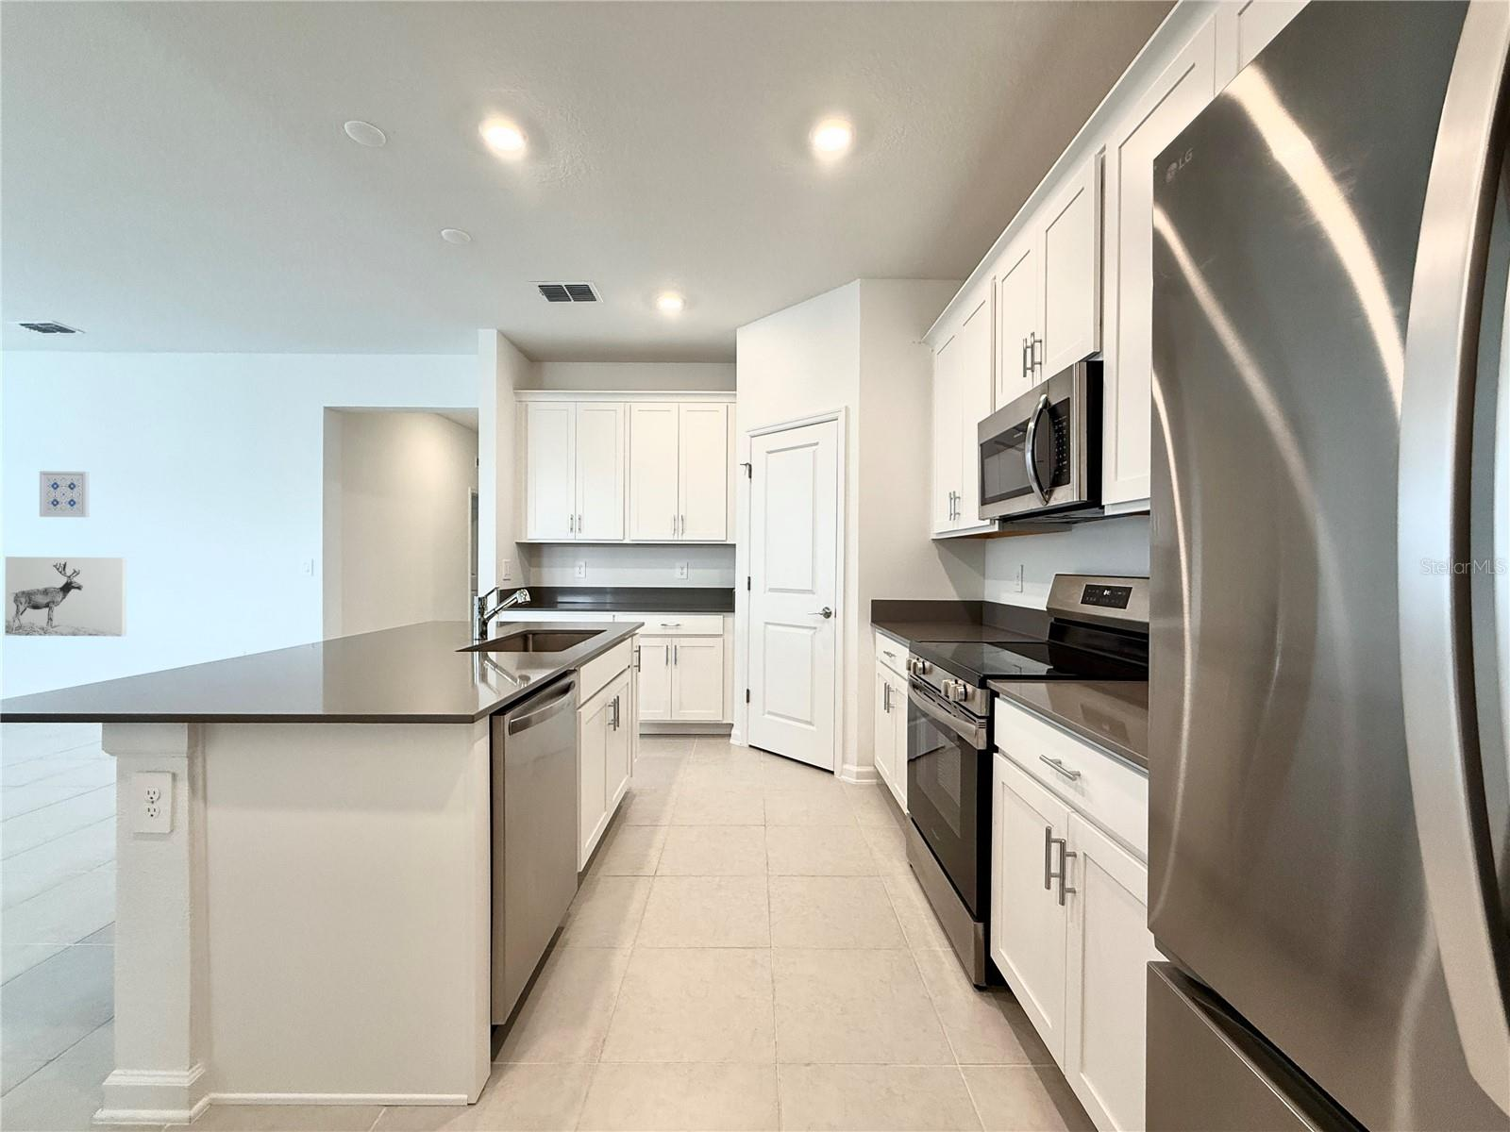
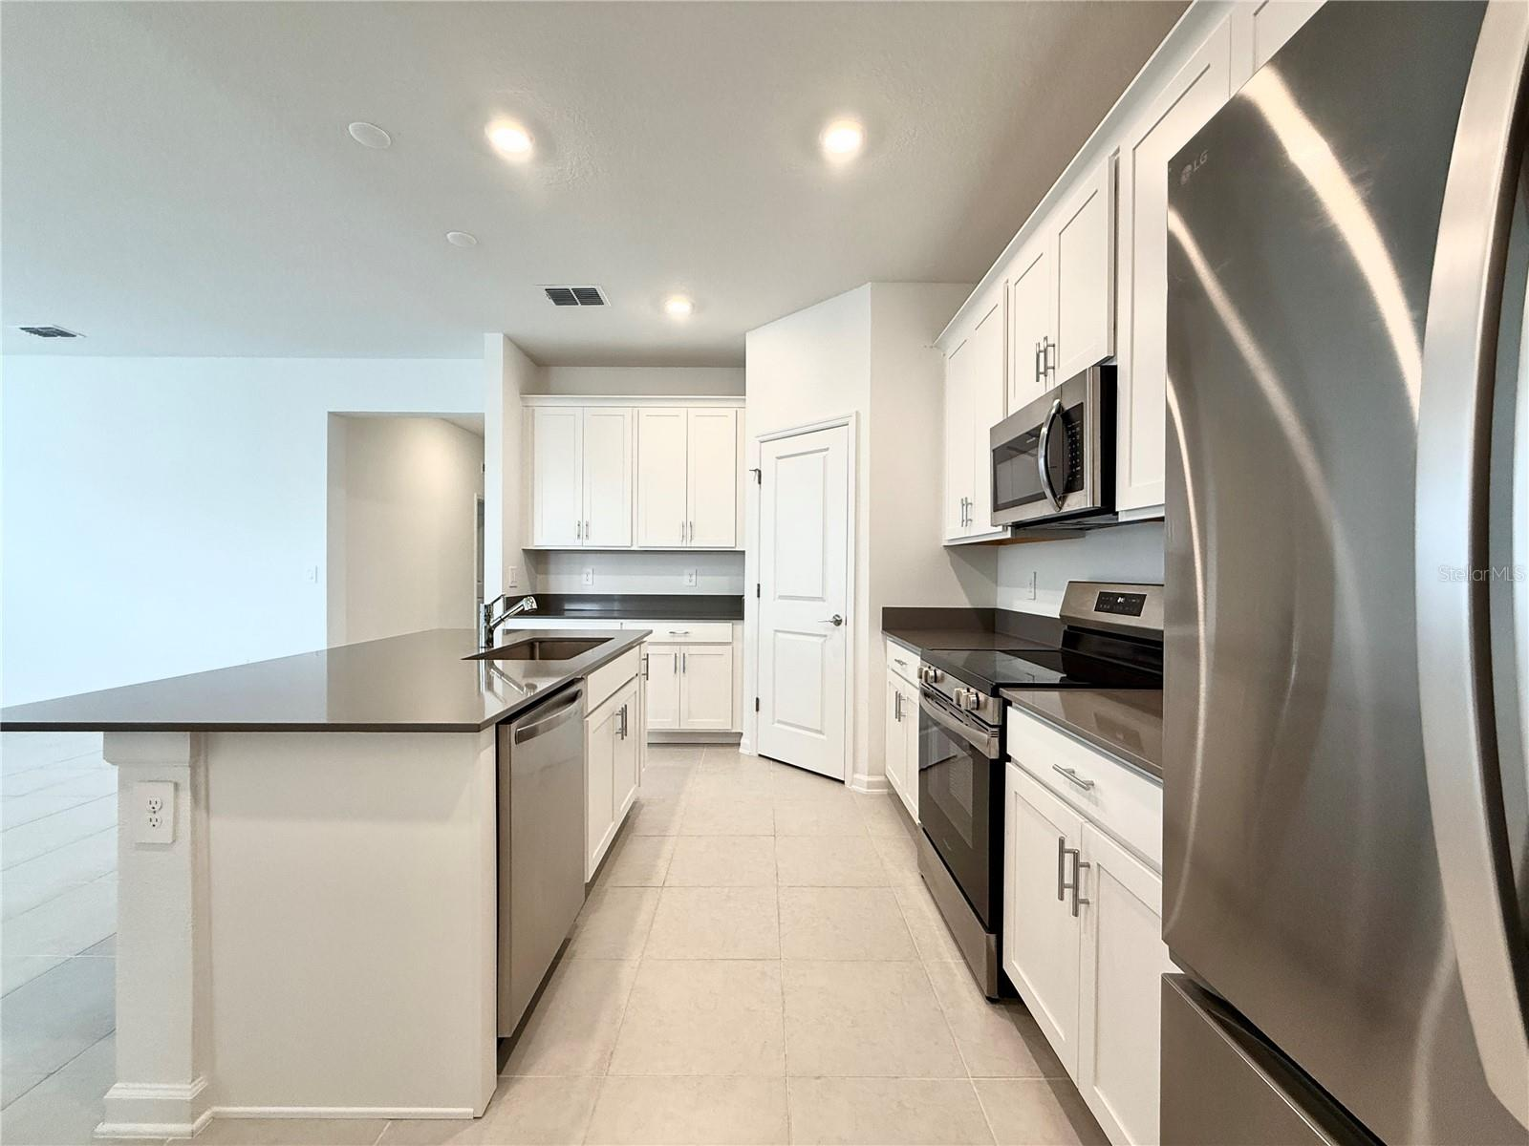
- wall art (67, 596)
- wall art (64, 493)
